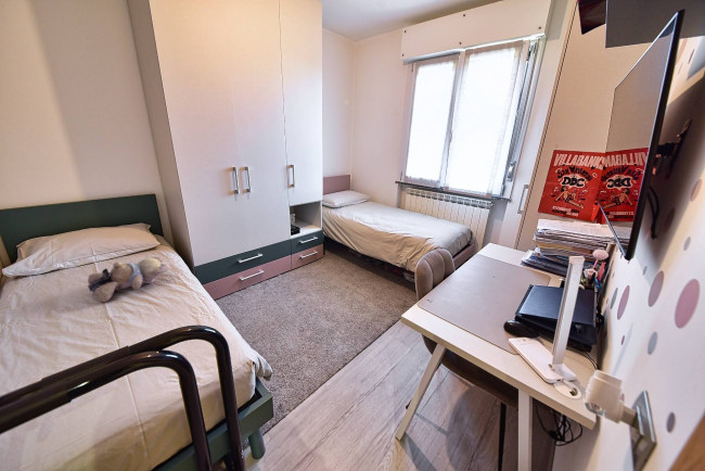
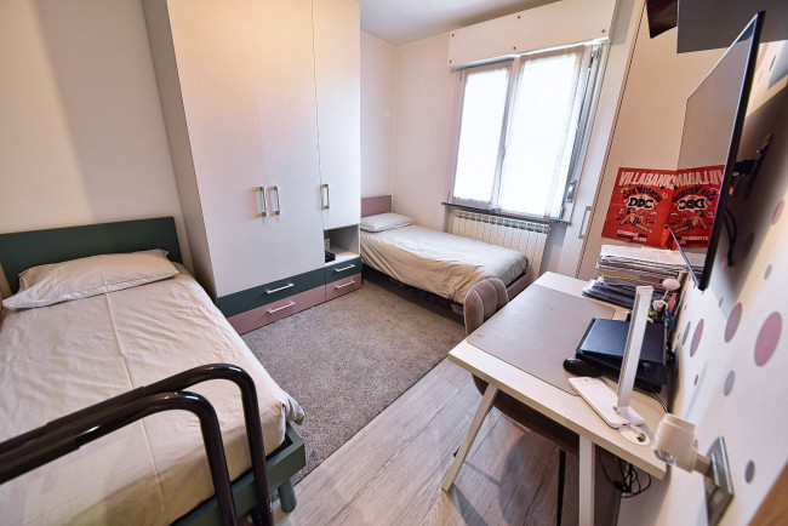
- teddy bear (129, 273)
